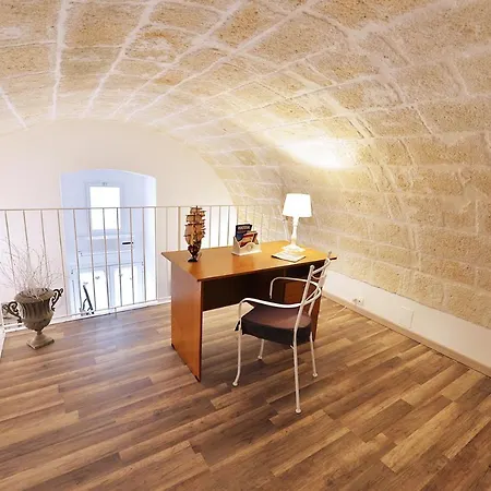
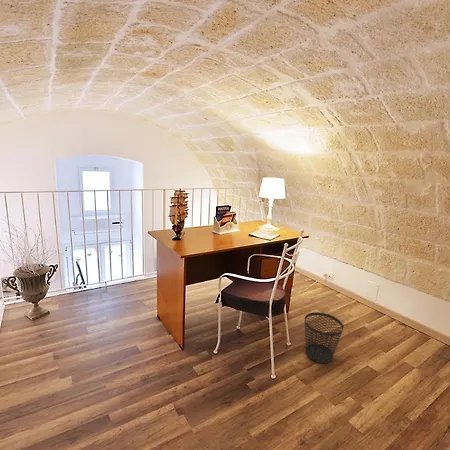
+ wastebasket (321, 338)
